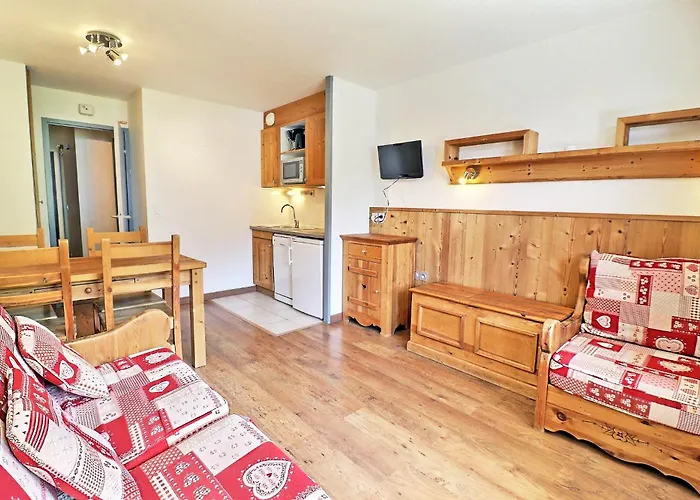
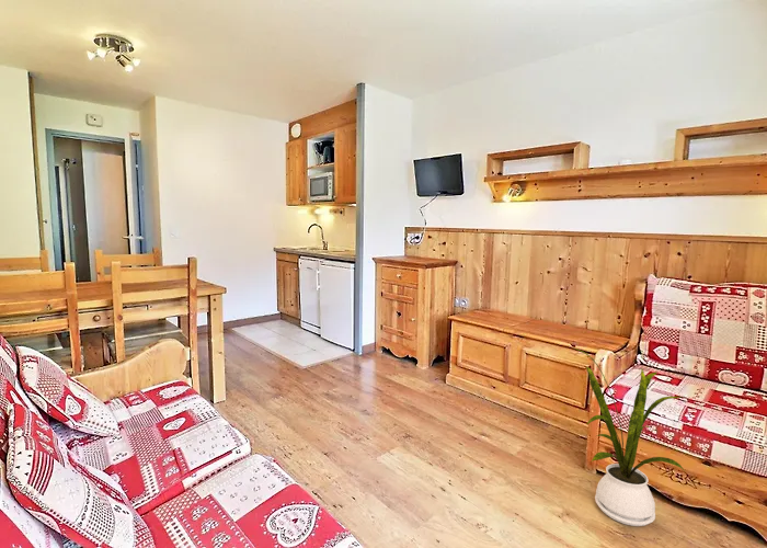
+ house plant (621, 432)
